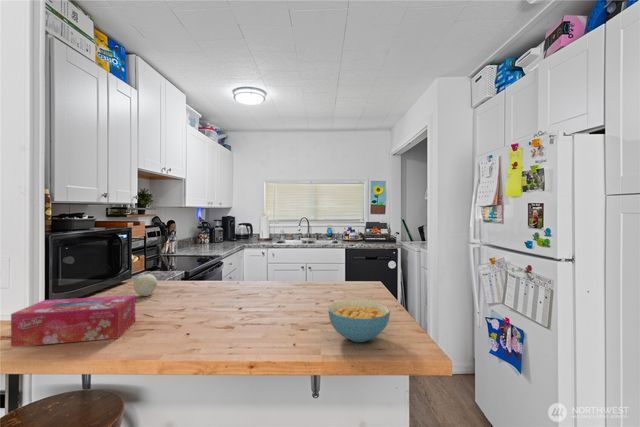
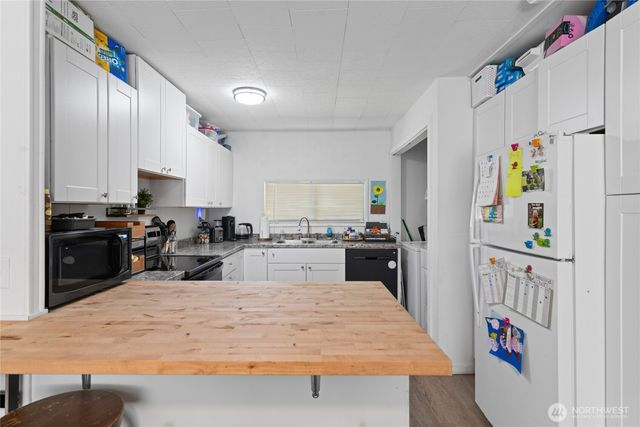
- fruit (145, 284)
- tissue box (79, 318)
- cereal bowl (358, 323)
